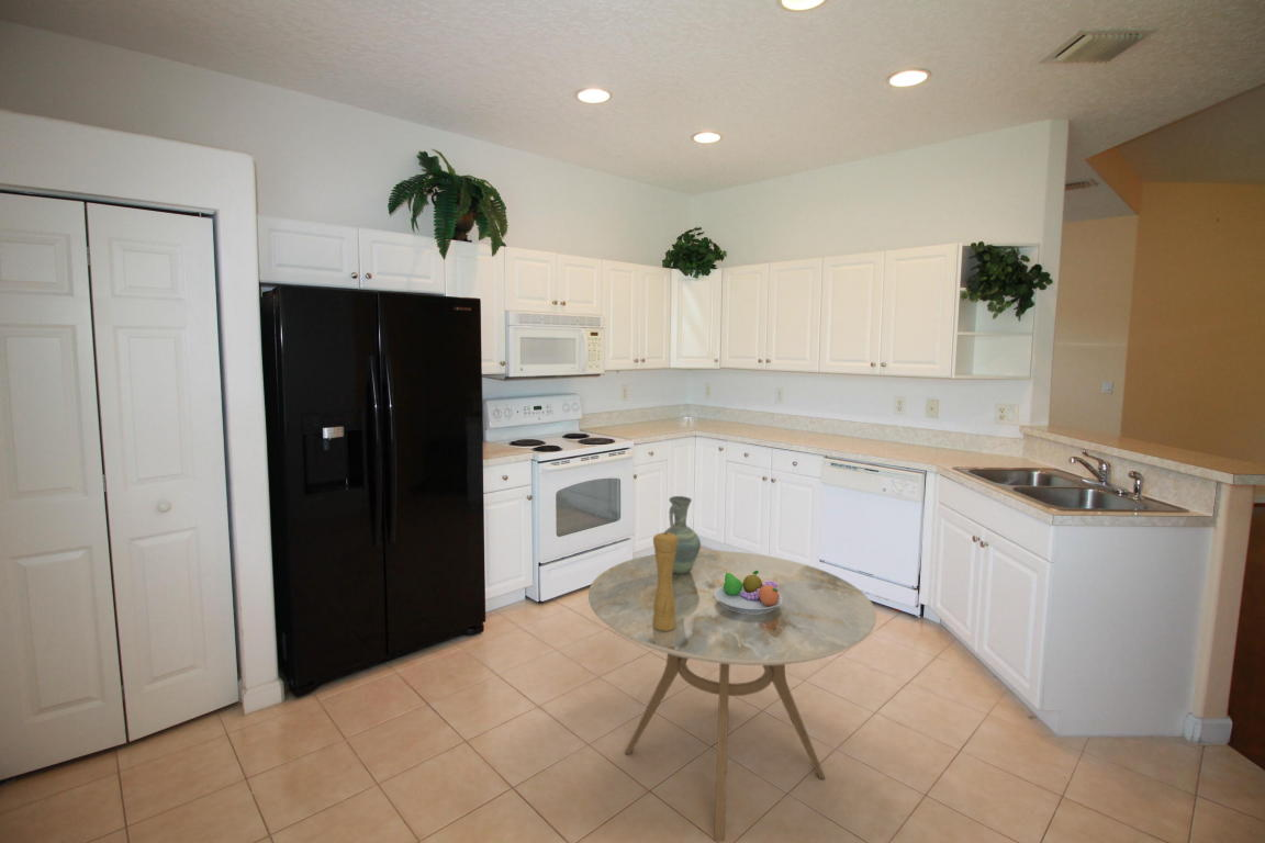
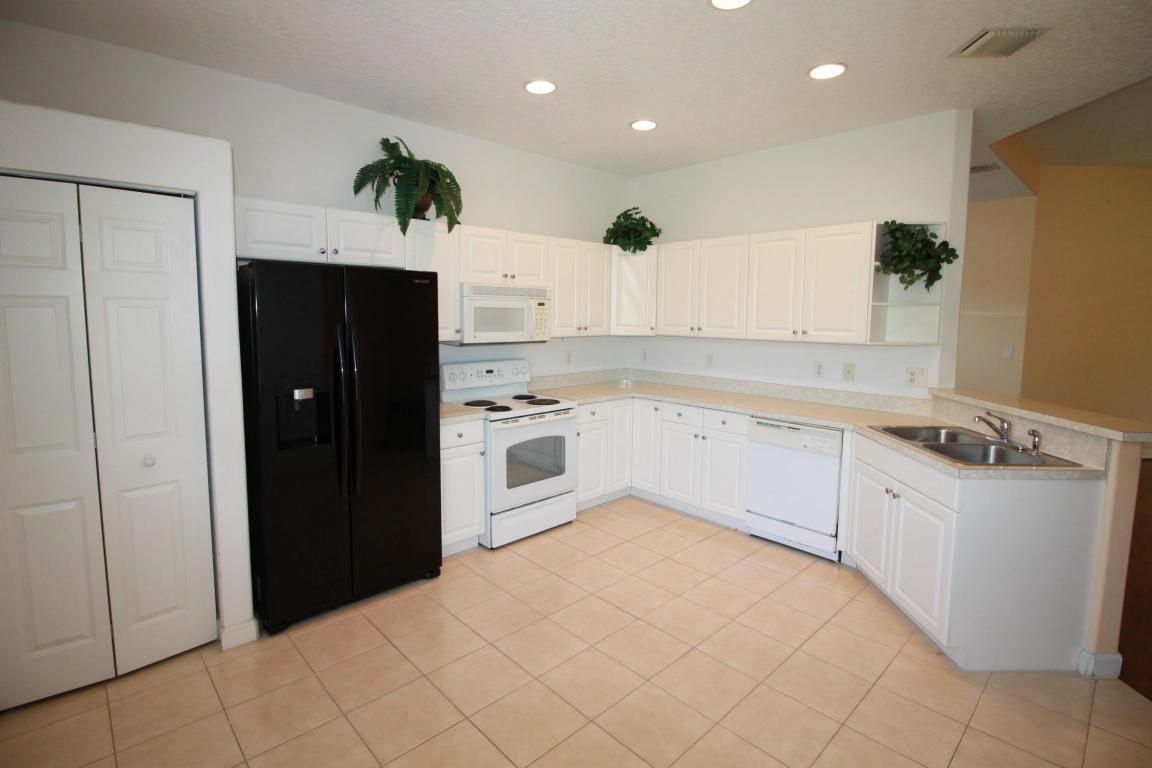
- pepper mill (664, 578)
- fruit bowl (747, 587)
- dining table (724, 679)
- pitcher (680, 533)
